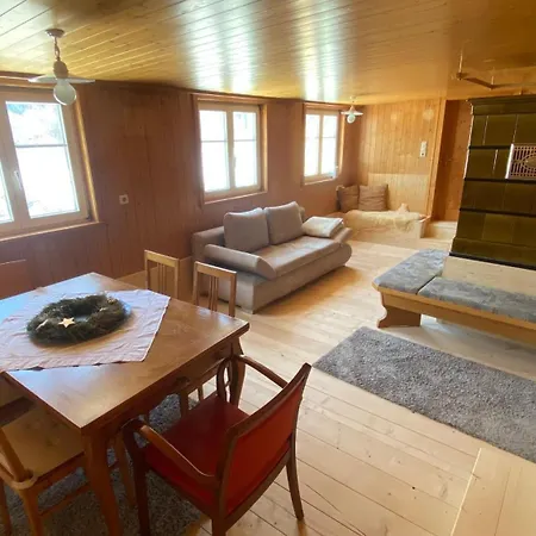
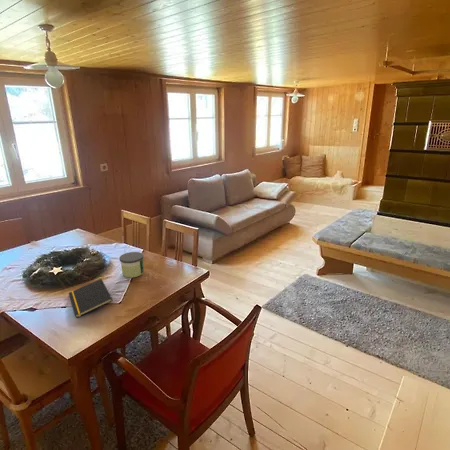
+ candle (132, 265)
+ notepad (89, 296)
